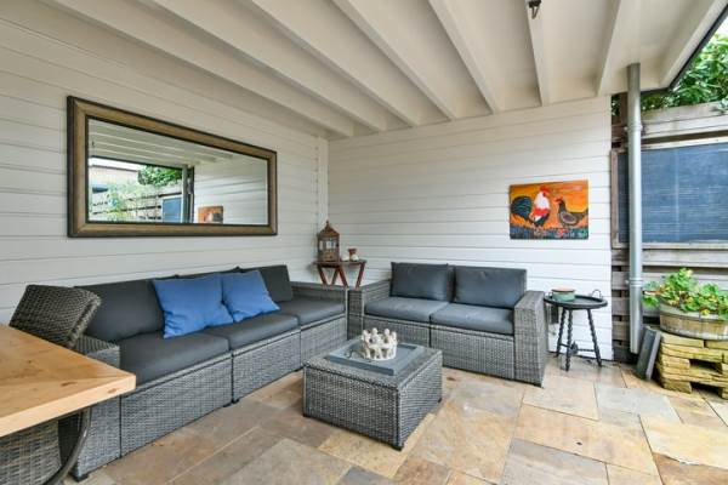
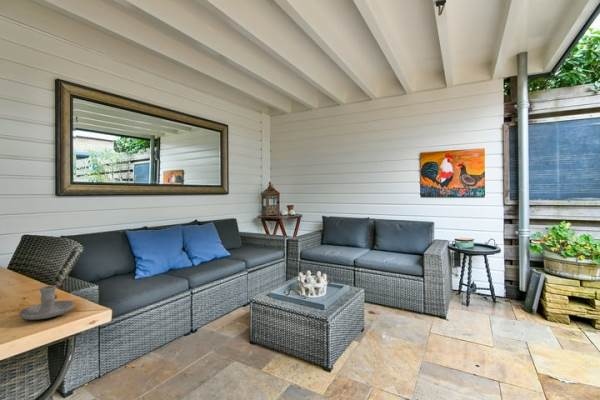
+ candle holder (47, 300)
